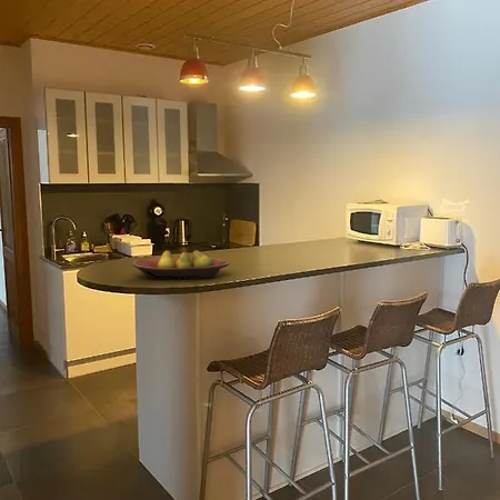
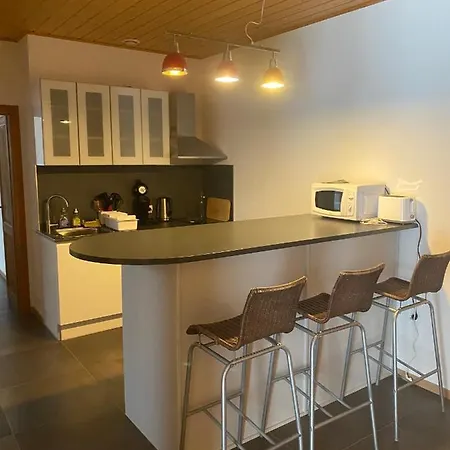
- fruit bowl (181, 263)
